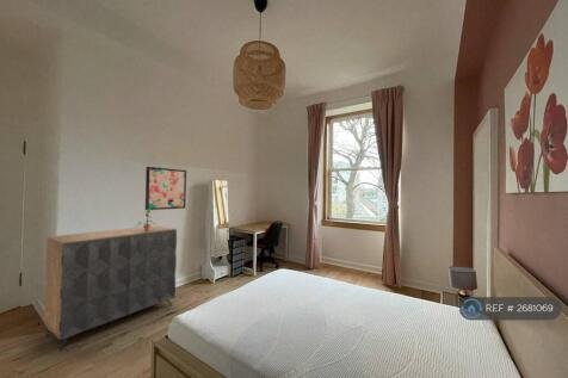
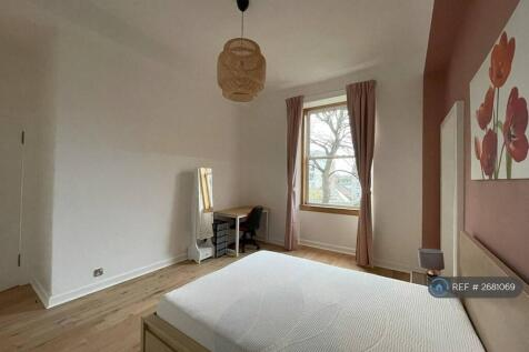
- dresser (118, 275)
- potted plant (147, 218)
- wall art (167, 188)
